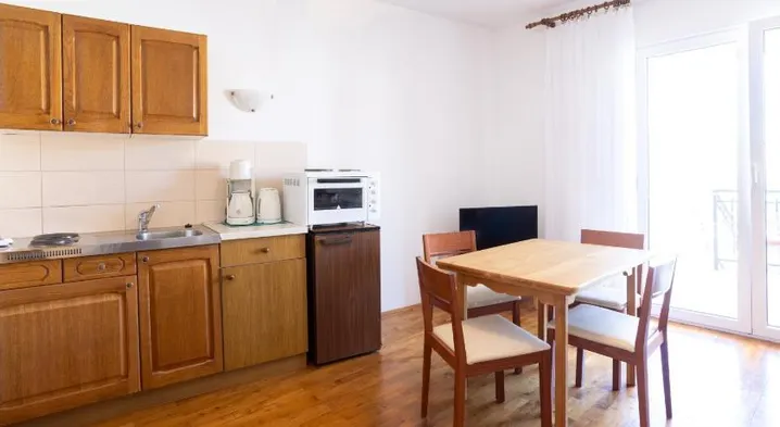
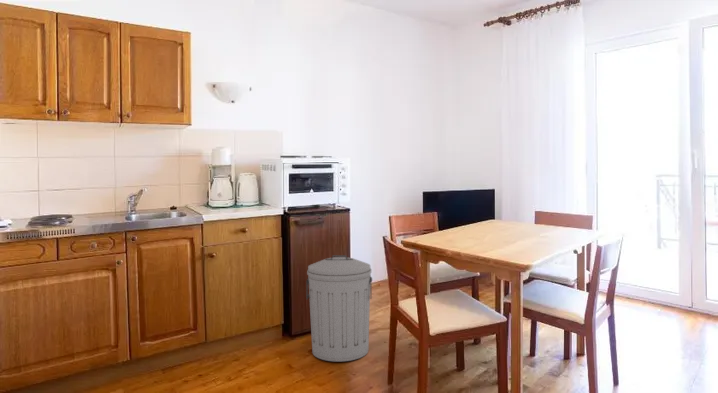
+ trash can (339, 302)
